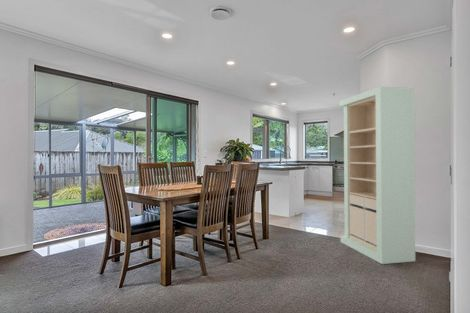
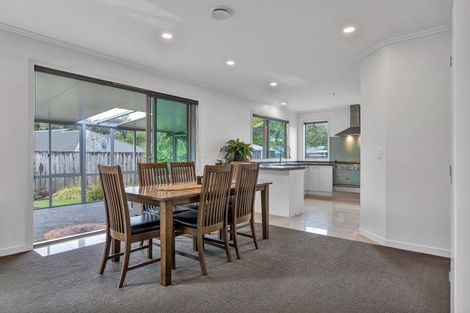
- storage cabinet (373, 172)
